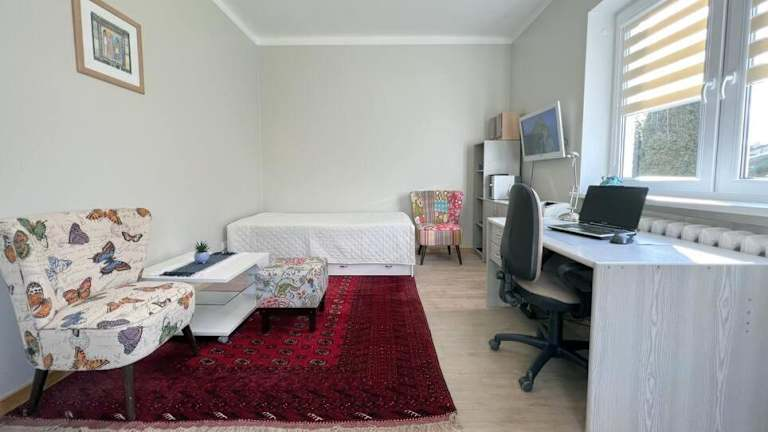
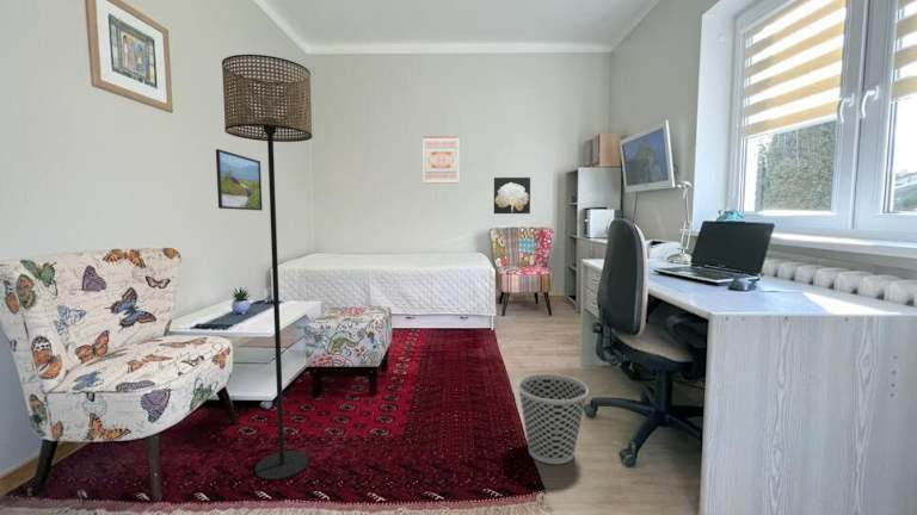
+ floor lamp (275, 274)
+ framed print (241, 182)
+ wall art (511, 196)
+ wastebasket (552, 418)
+ wall art (441, 160)
